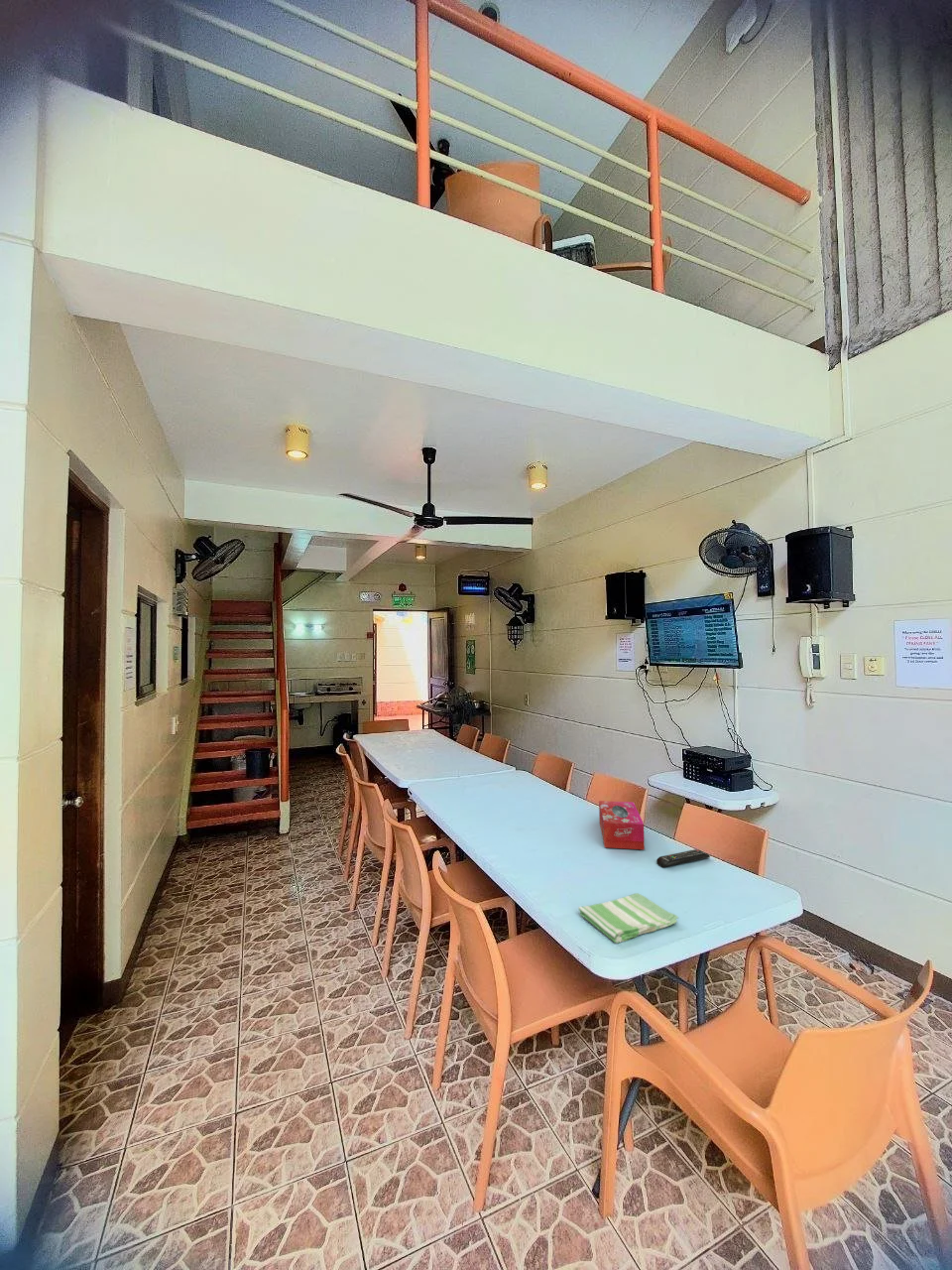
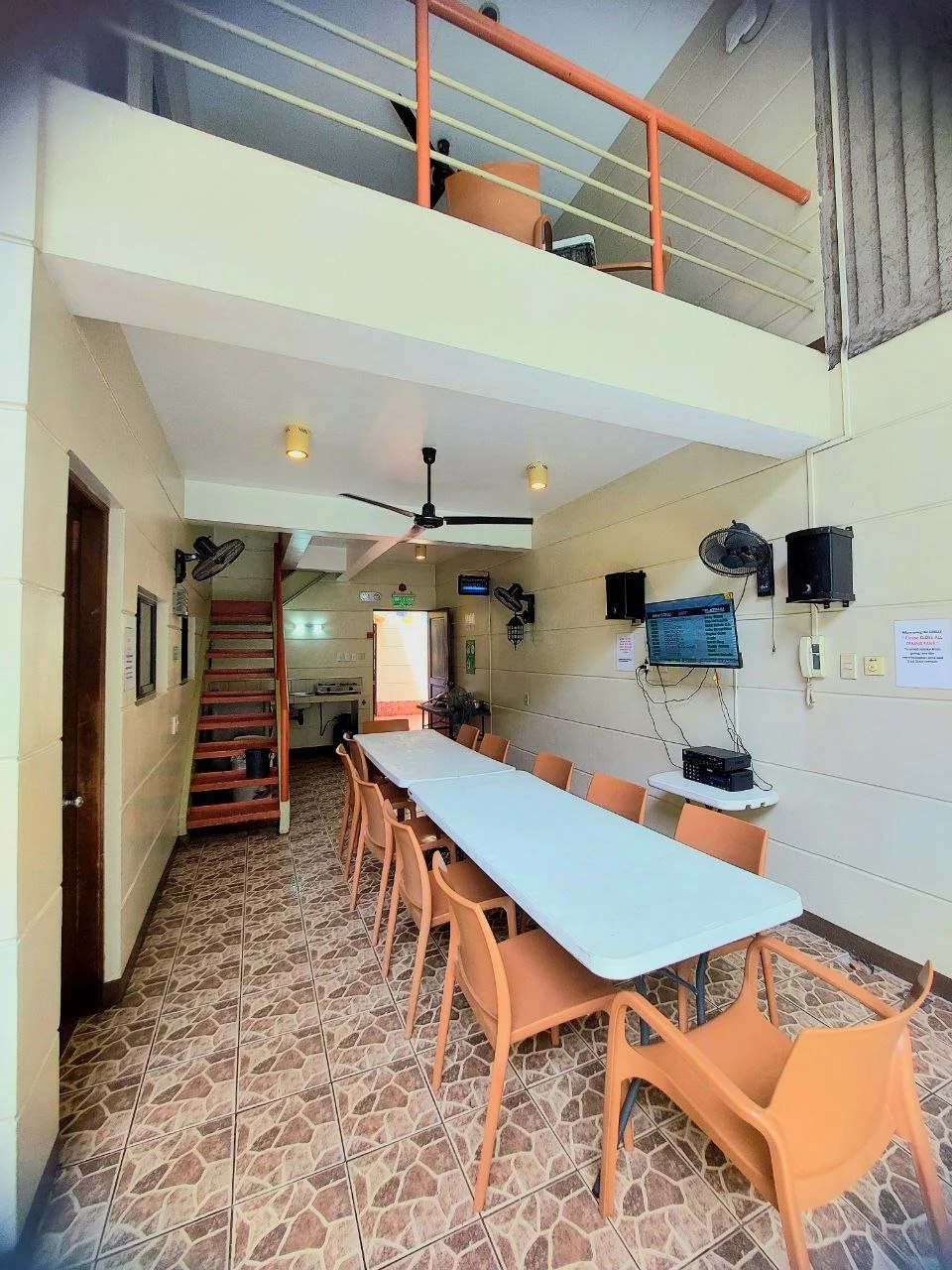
- remote control (683, 857)
- tissue box (620, 823)
- dish towel (627, 914)
